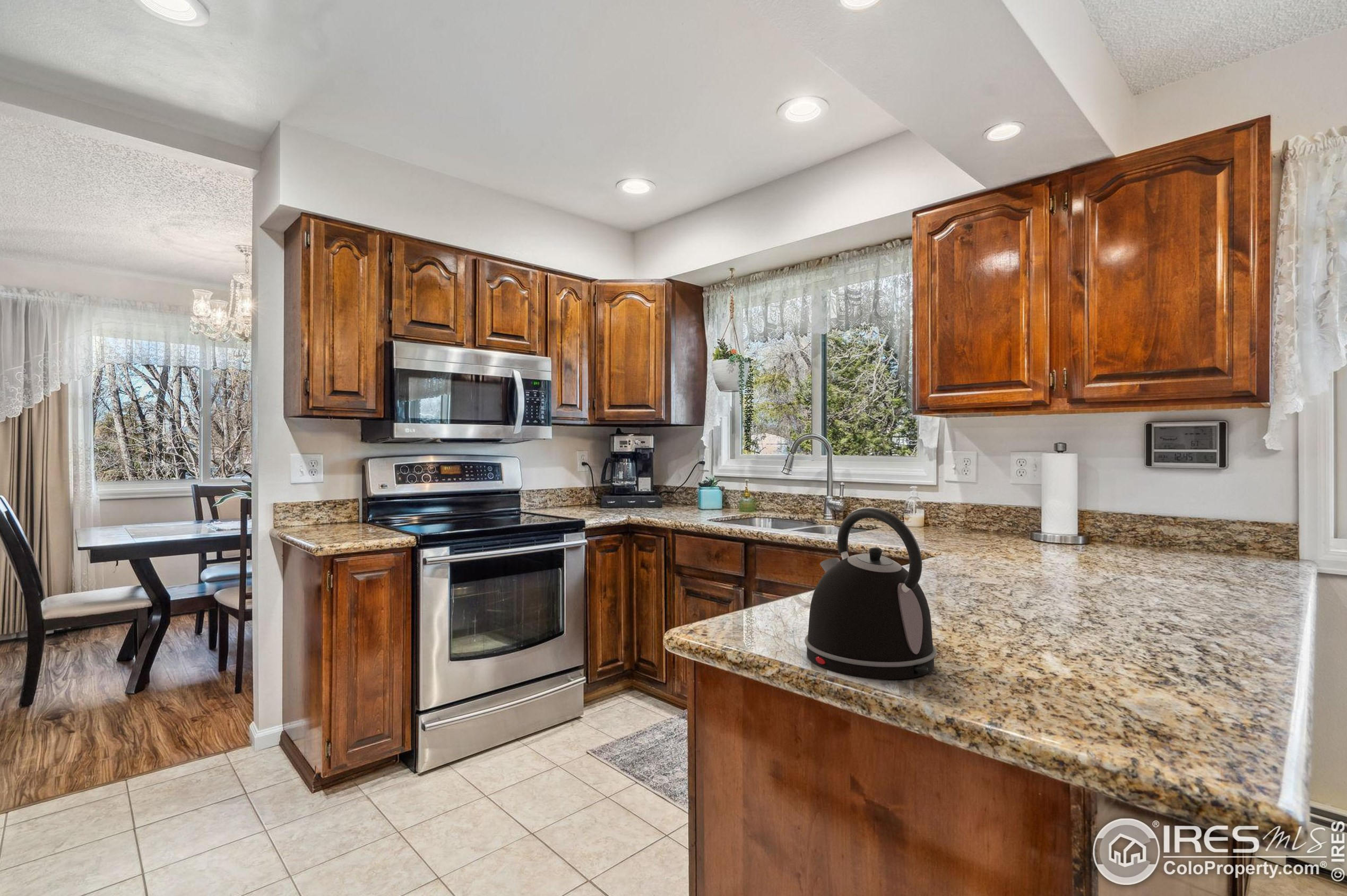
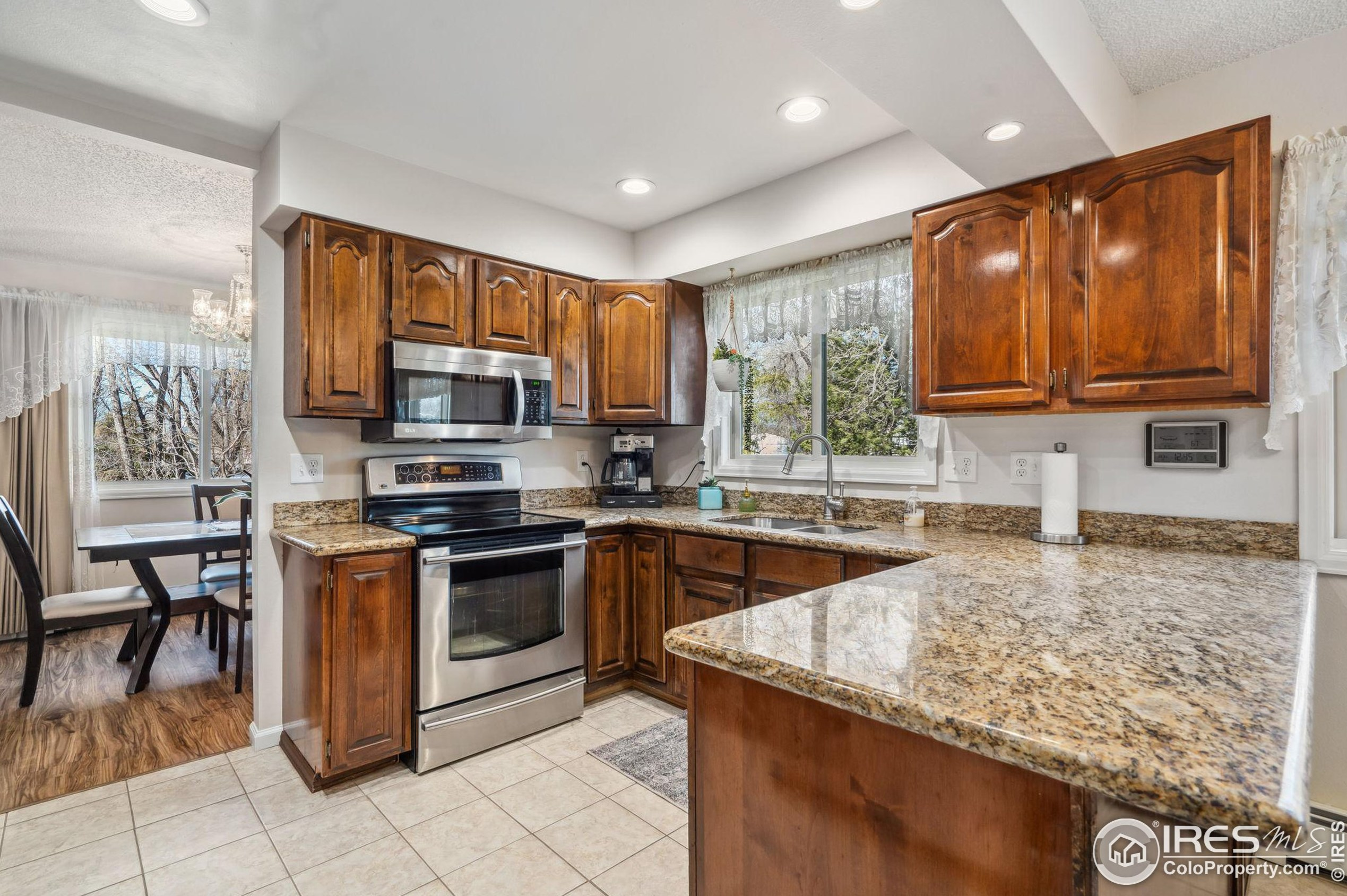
- kettle (869, 582)
